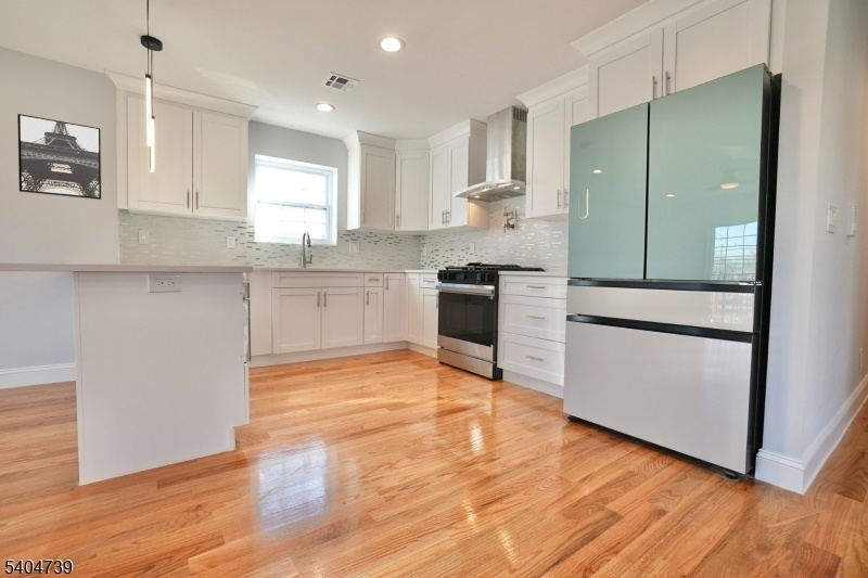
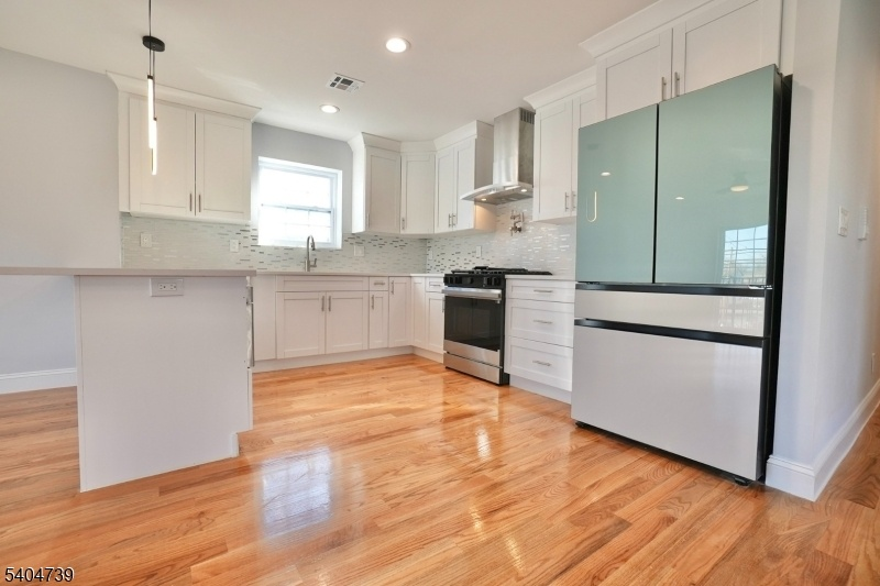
- wall art (61, 158)
